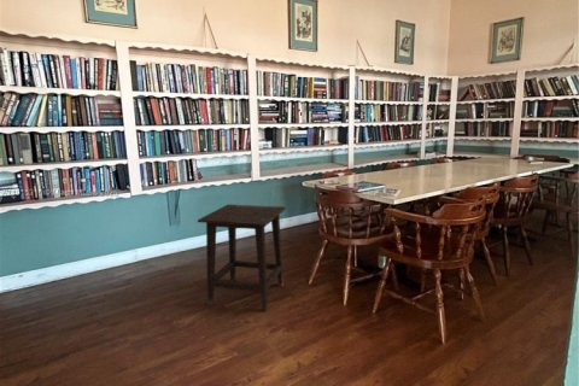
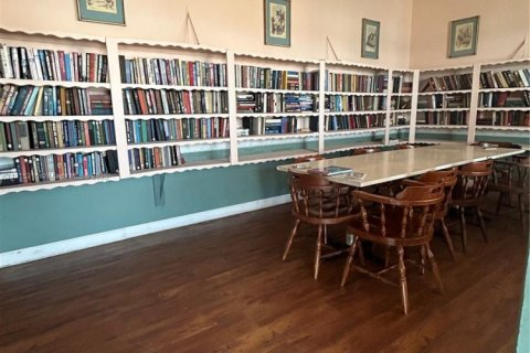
- side table (242, 261)
